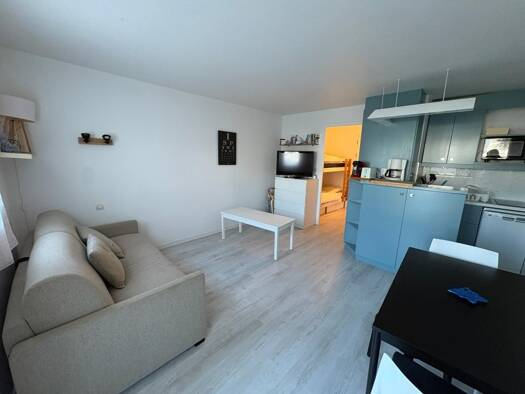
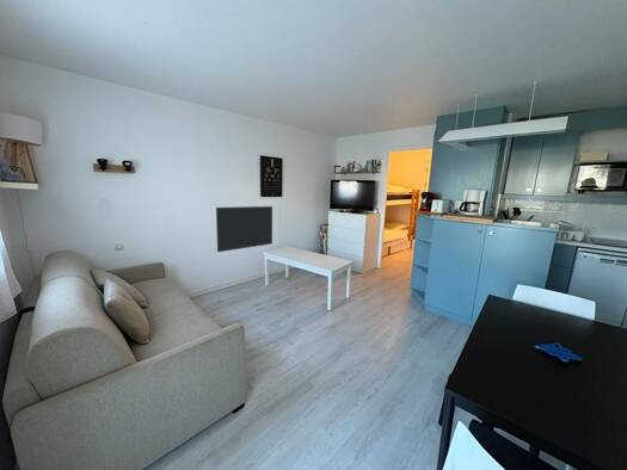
+ wall art (246, 227)
